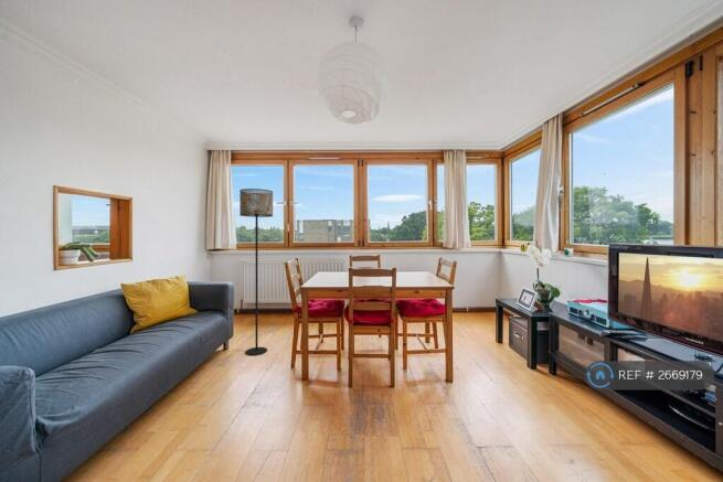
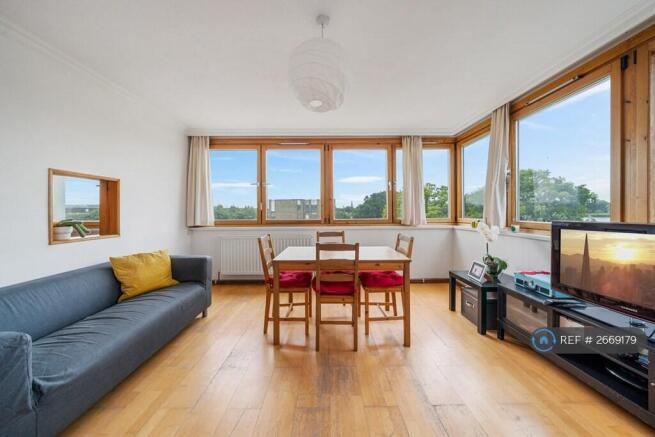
- floor lamp (256, 271)
